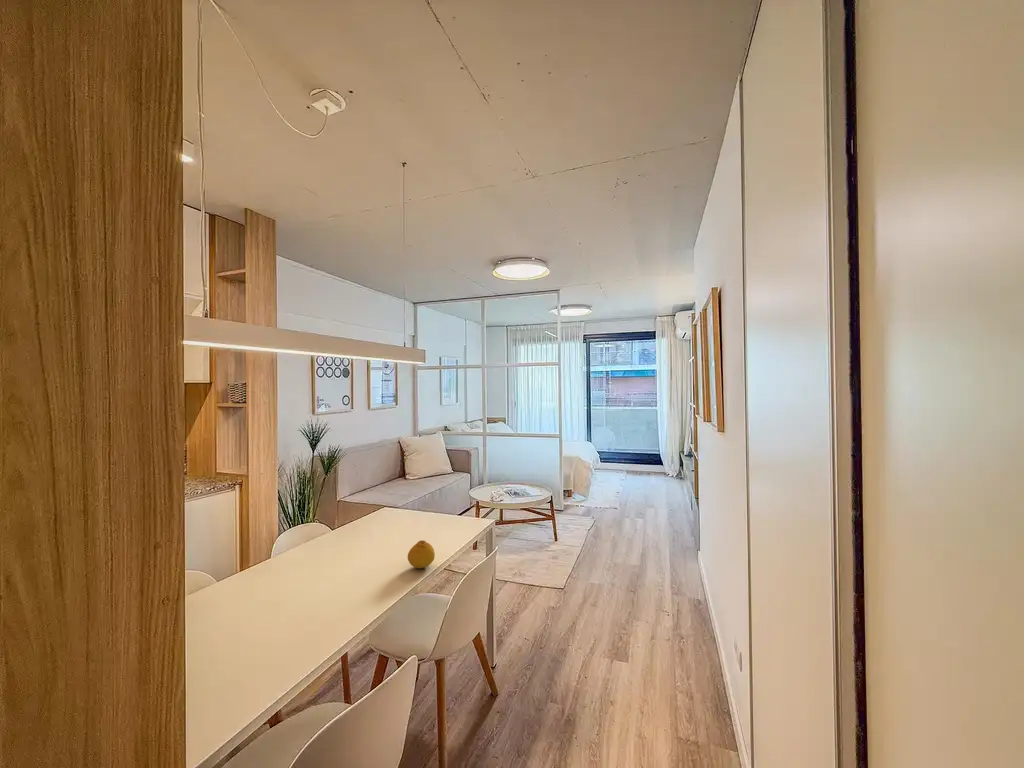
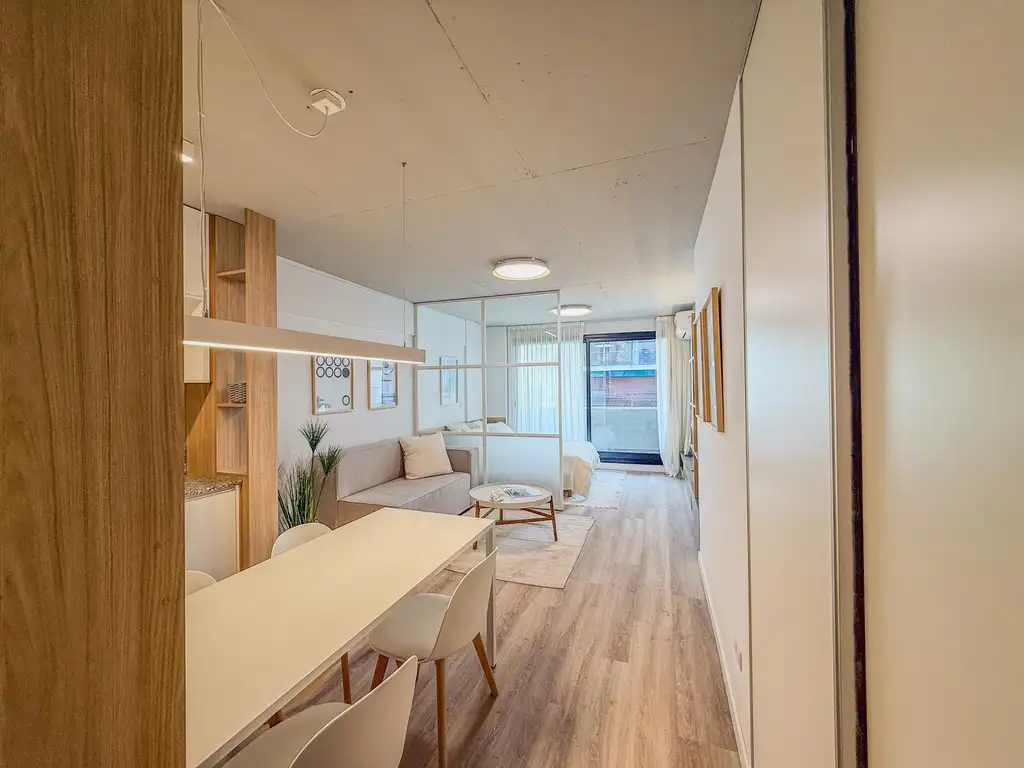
- fruit (421, 553)
